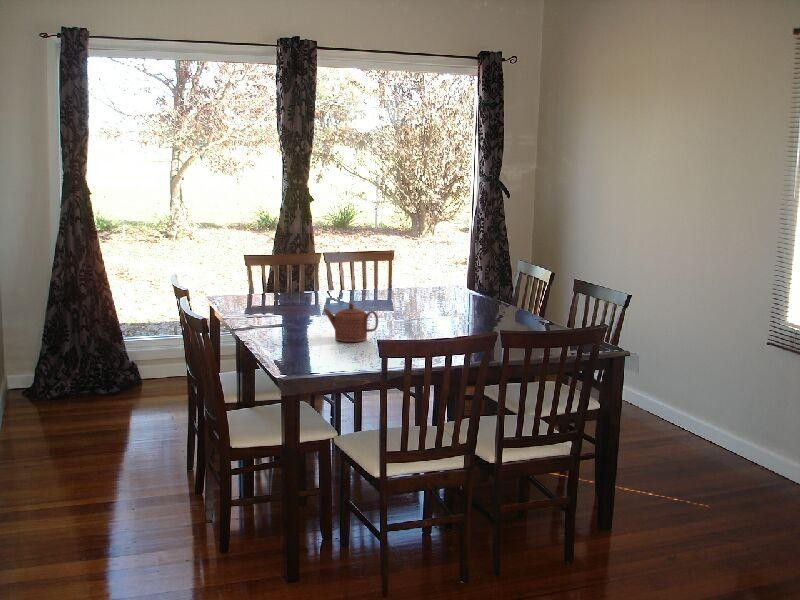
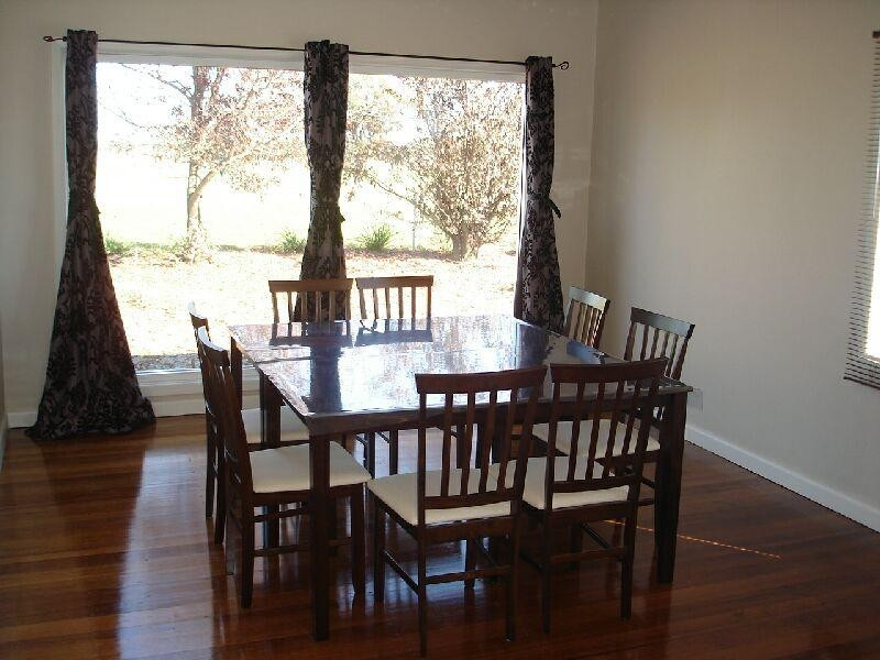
- teapot (350, 320)
